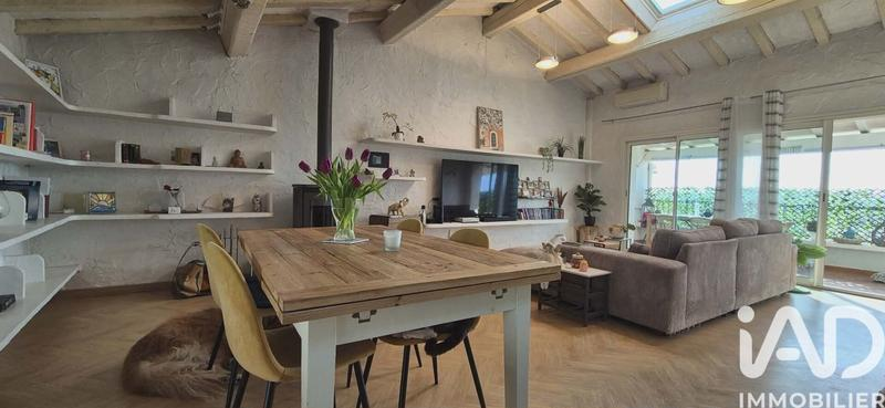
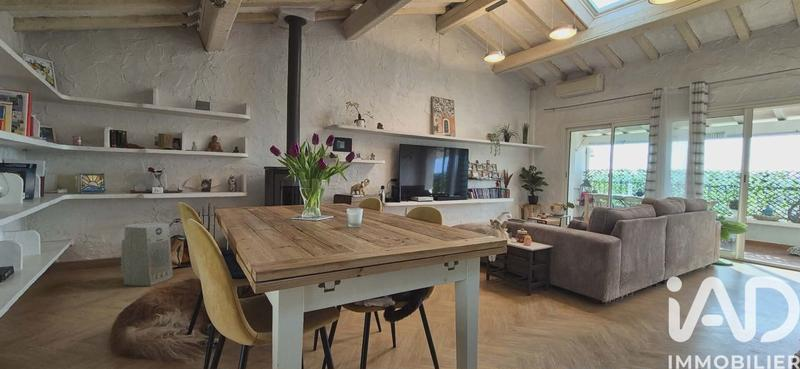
+ fan (144, 252)
